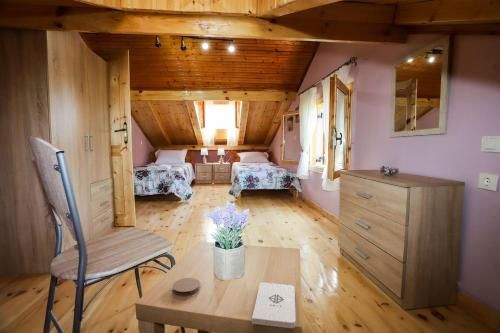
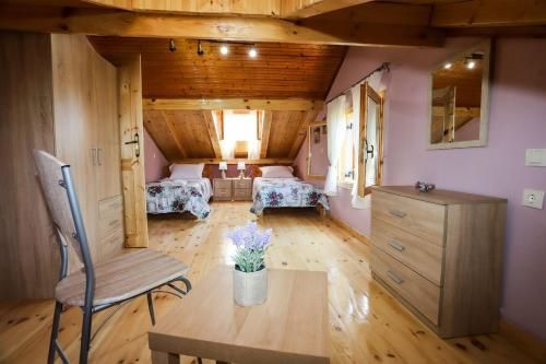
- notepad (275, 302)
- coaster (186, 286)
